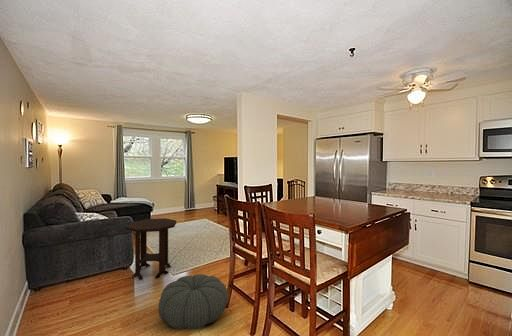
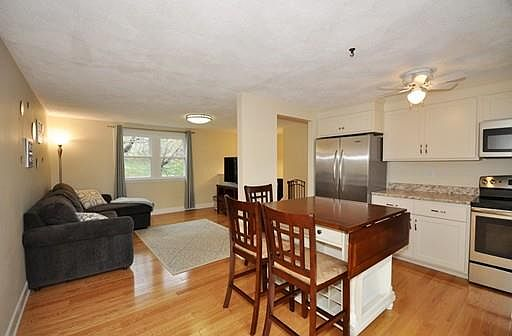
- pouf (194, 298)
- side table (146, 247)
